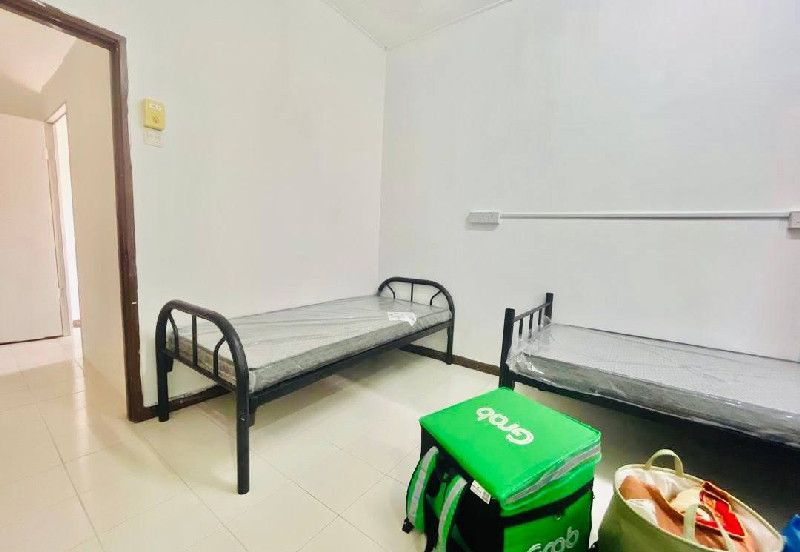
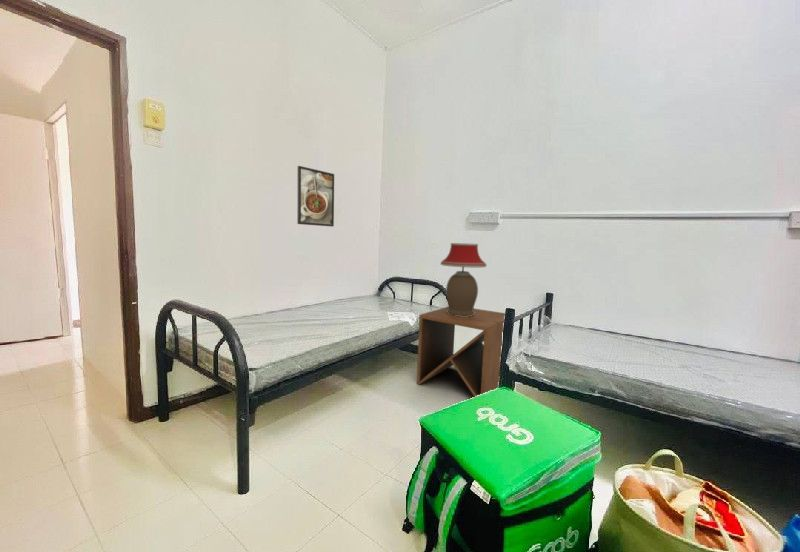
+ table lamp (462, 278)
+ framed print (316, 198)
+ side table (466, 349)
